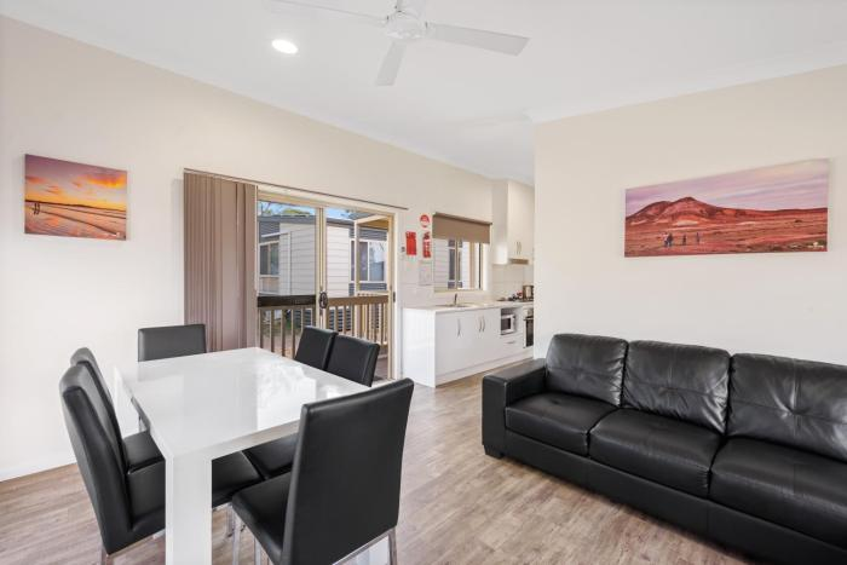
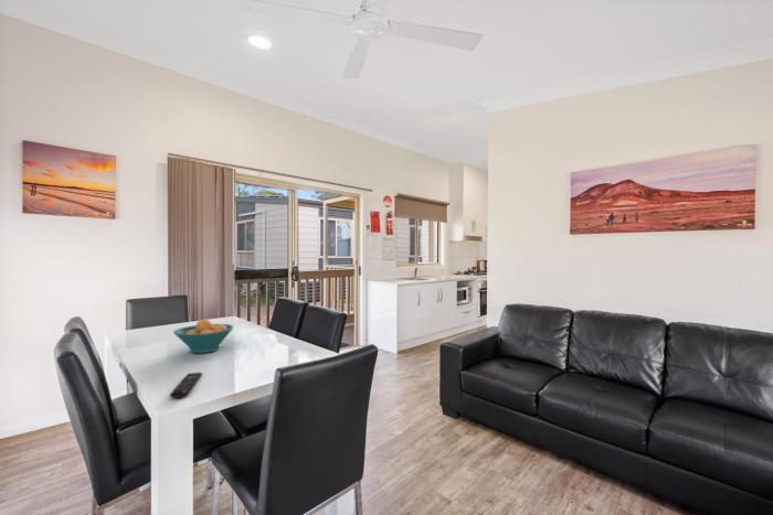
+ fruit bowl (204, 334)
+ remote control (187, 384)
